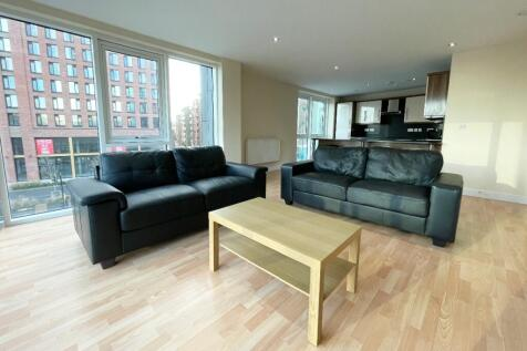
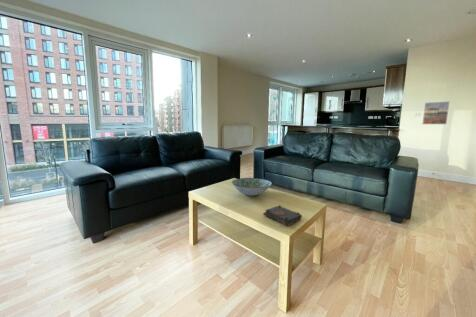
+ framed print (435, 113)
+ decorative bowl (251, 188)
+ book (282, 214)
